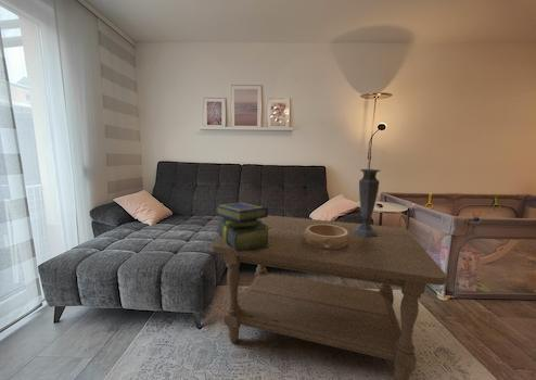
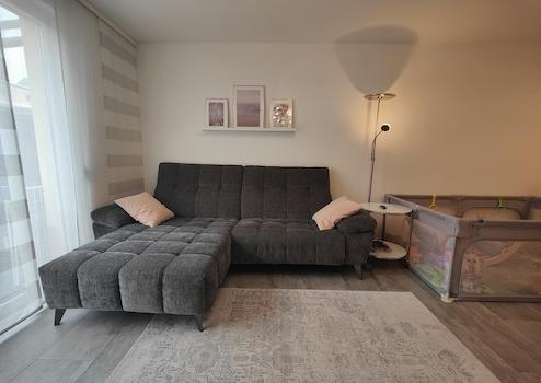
- vase (367, 201)
- coffee table (316, 283)
- stack of books (241, 223)
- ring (326, 235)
